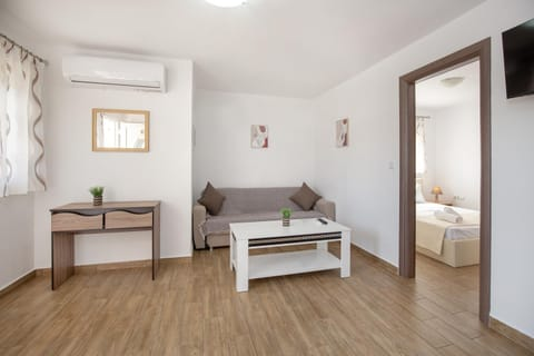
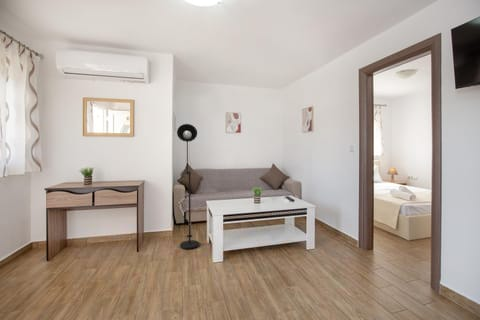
+ floor lamp (189, 184)
